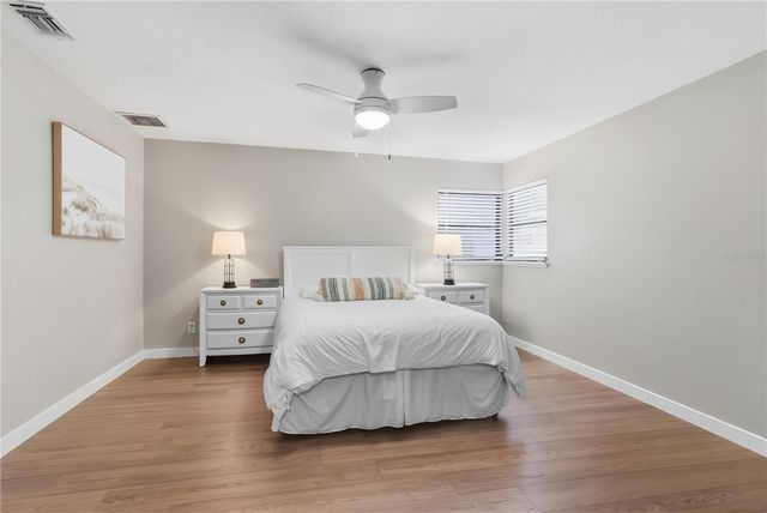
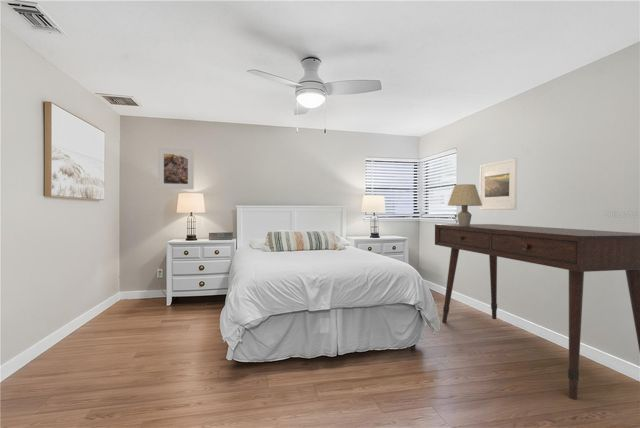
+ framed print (176, 169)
+ table lamp (464, 205)
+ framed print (496, 185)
+ desk (529, 262)
